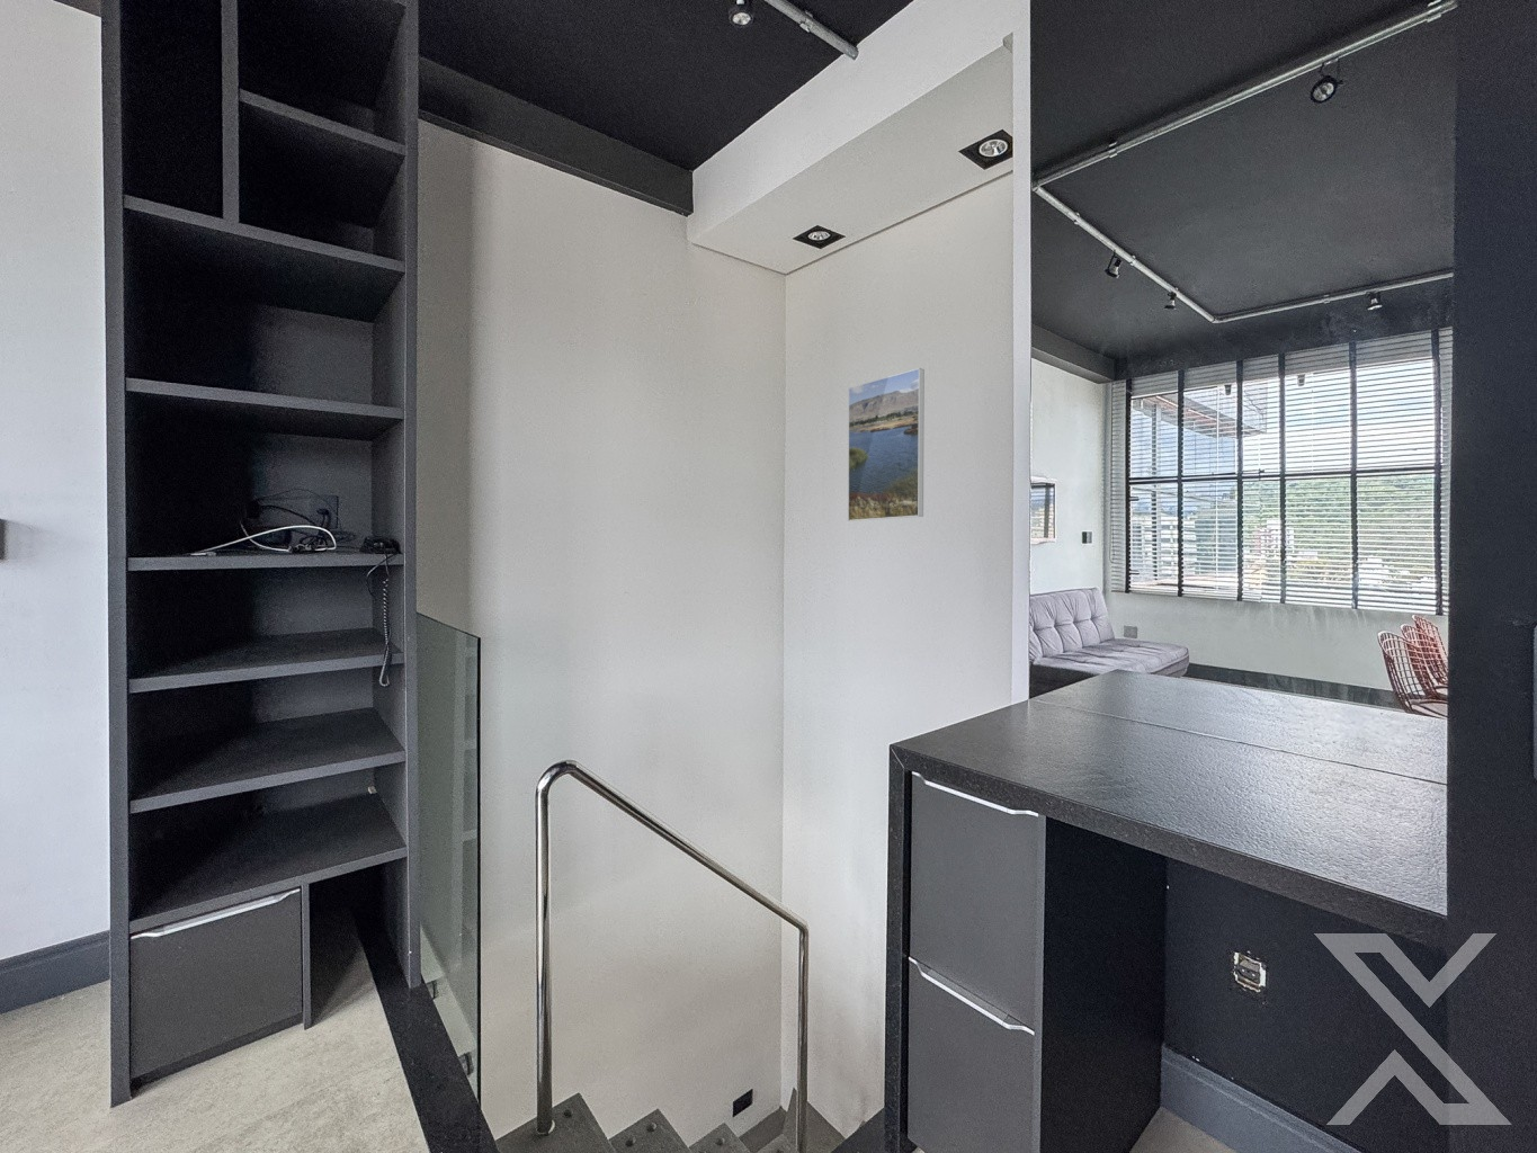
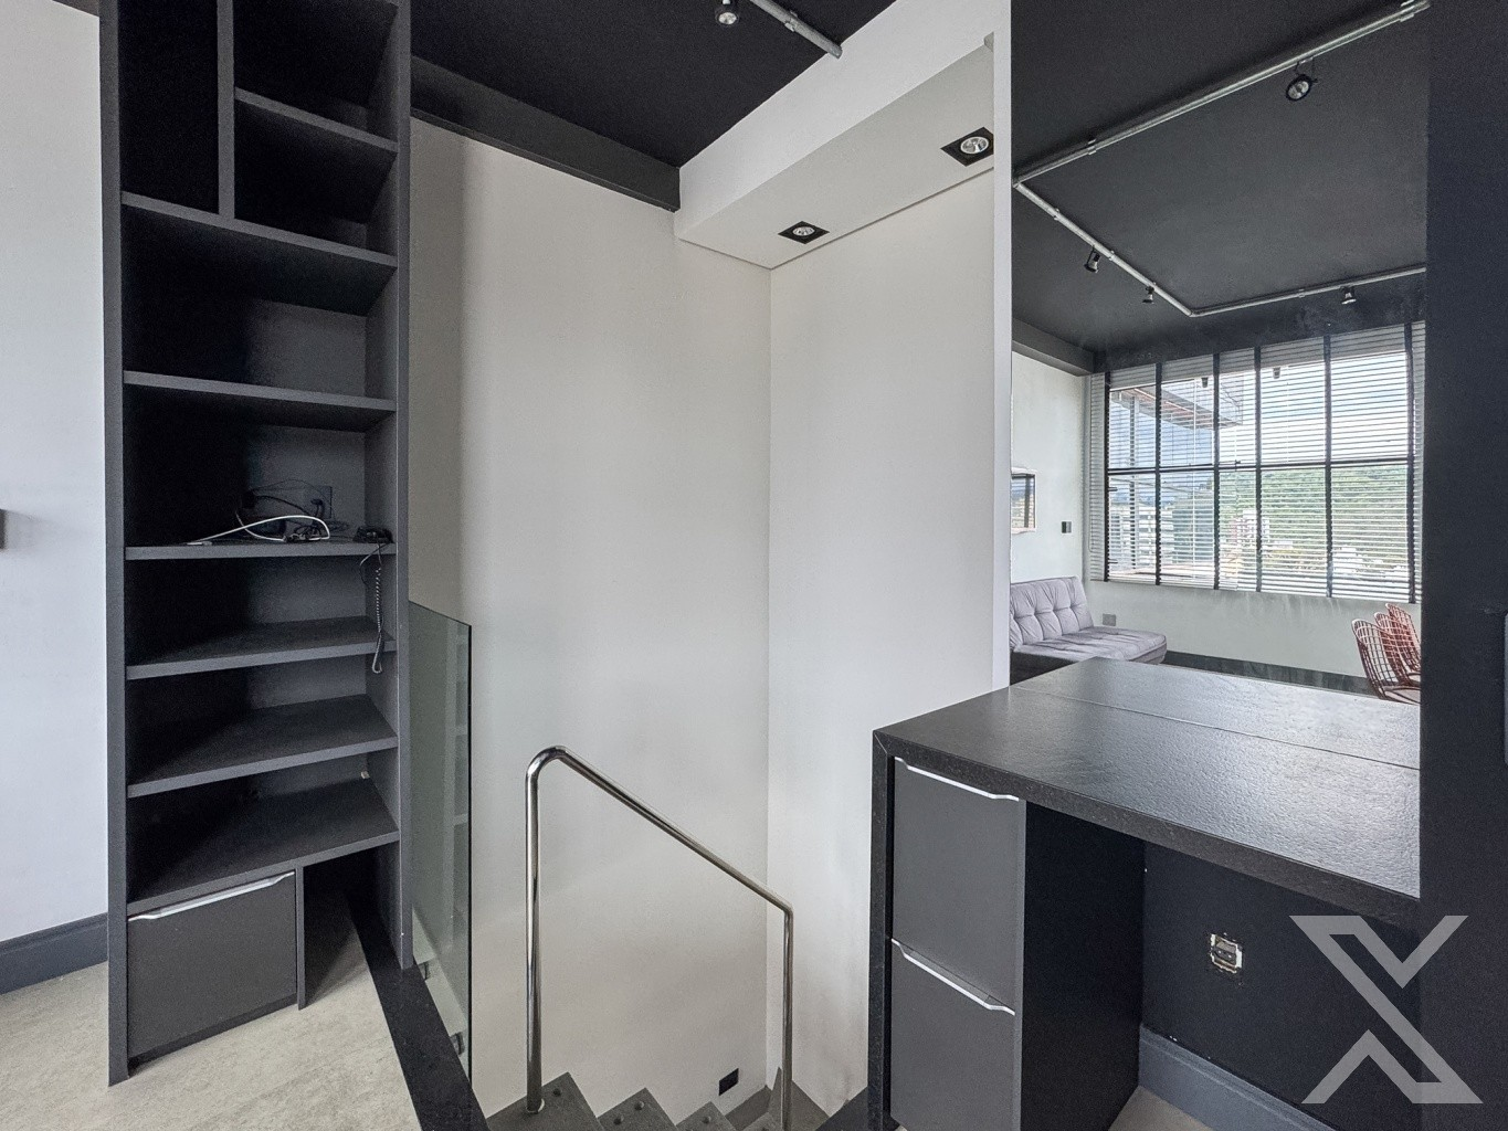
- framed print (884, 448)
